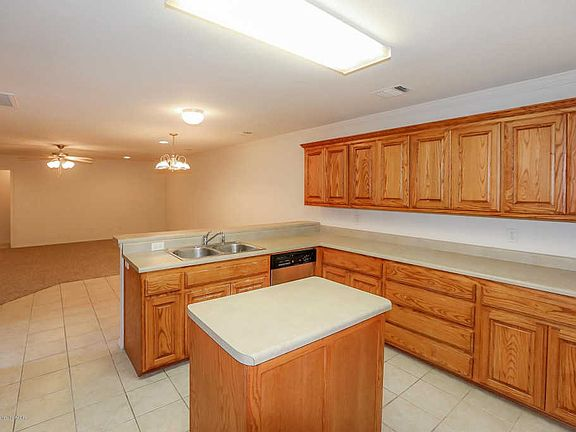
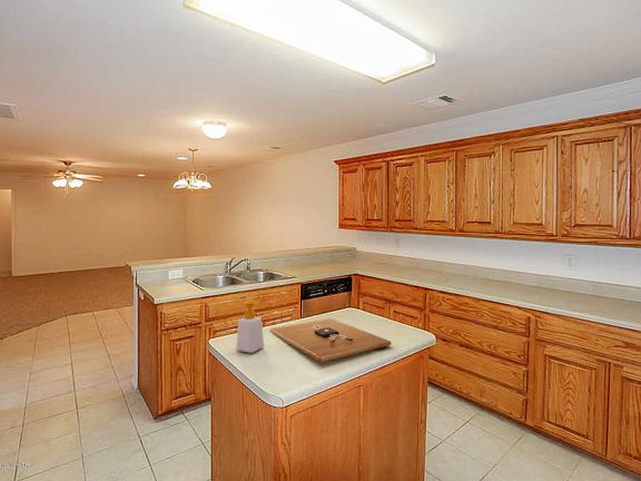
+ soap bottle (246, 324)
+ cutting board (326, 334)
